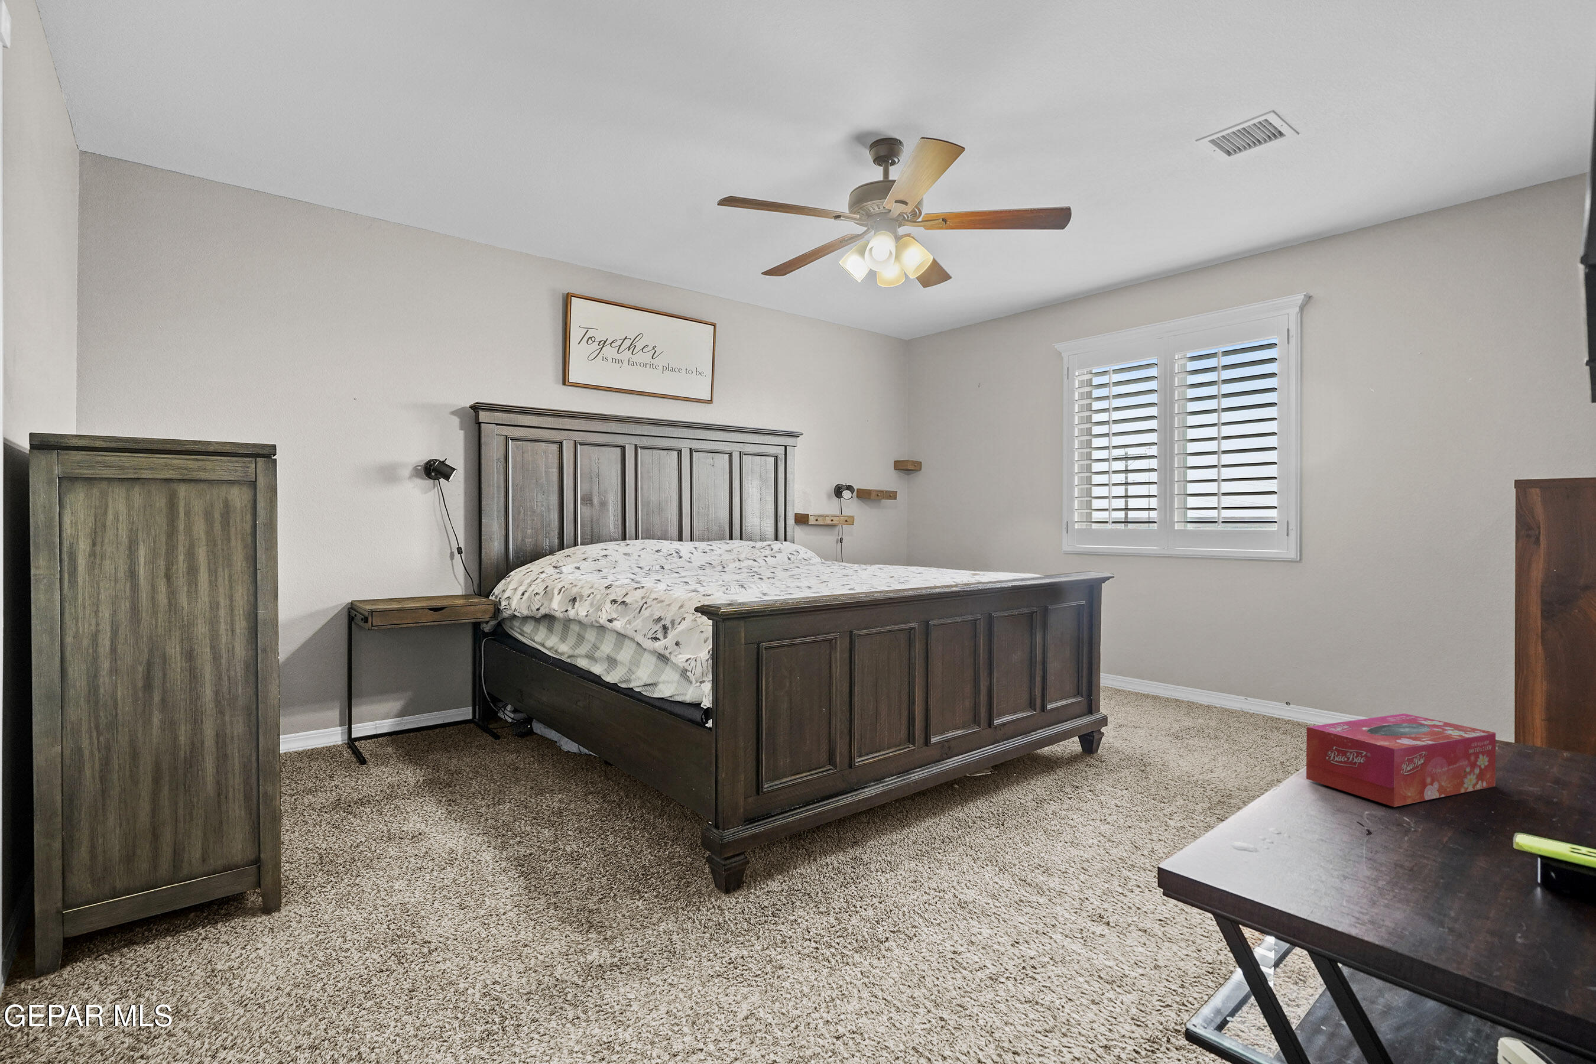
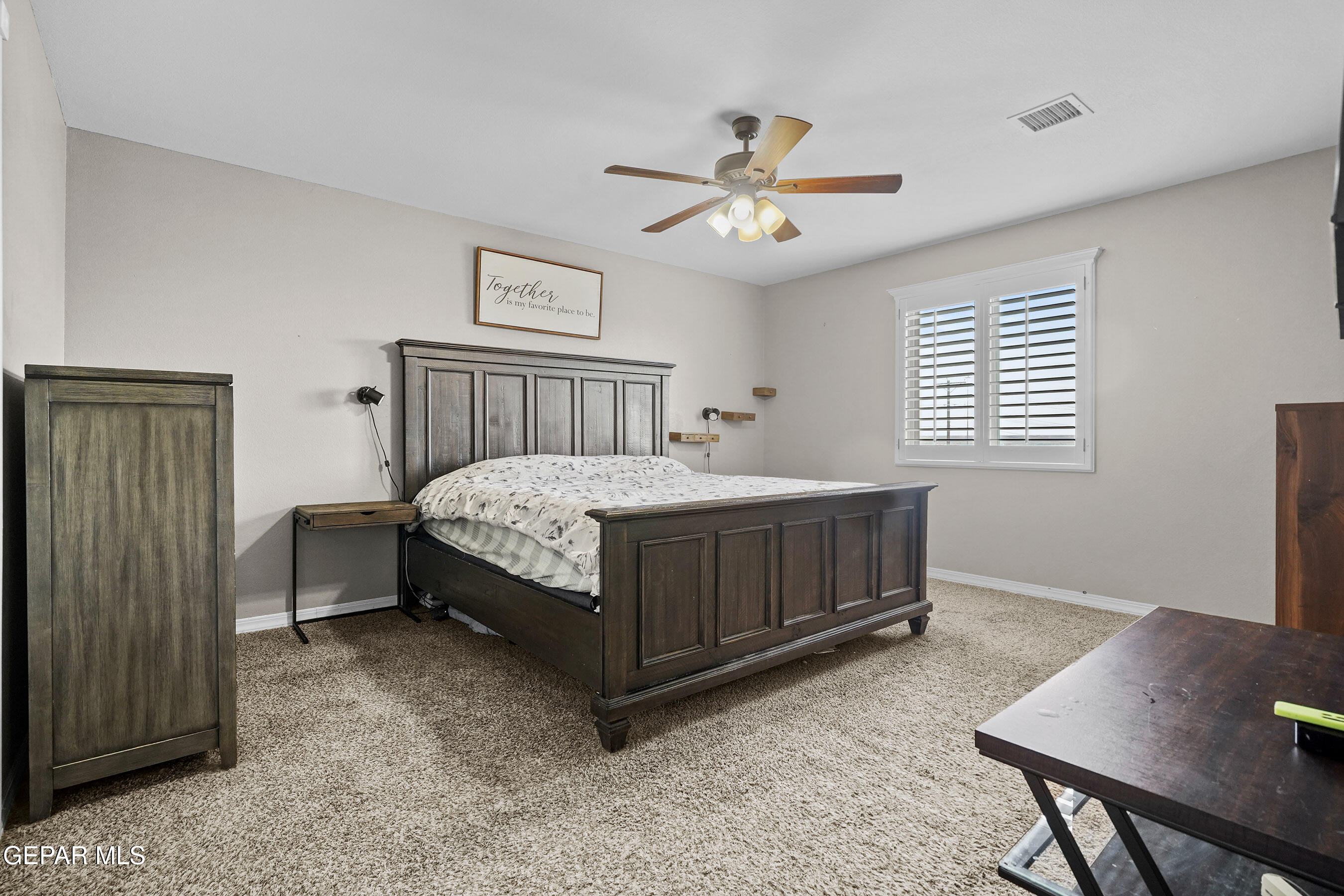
- tissue box (1399, 756)
